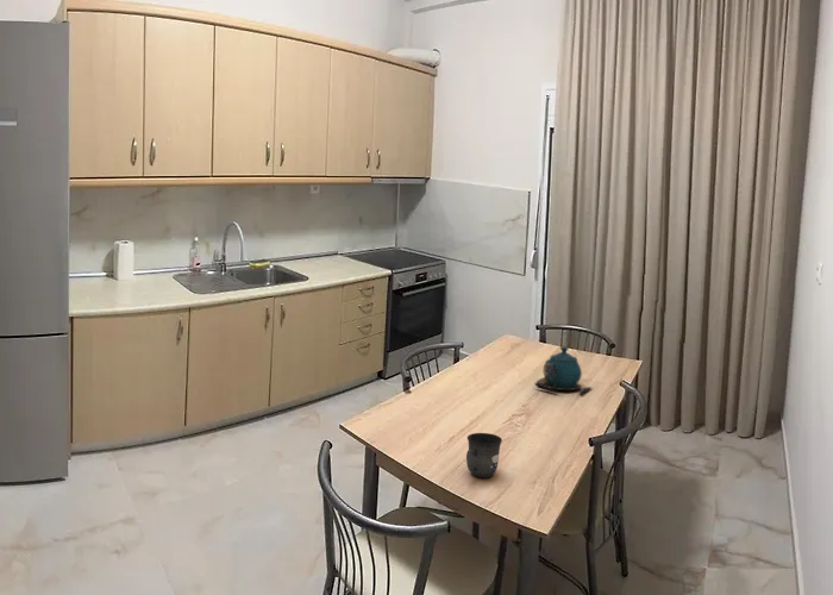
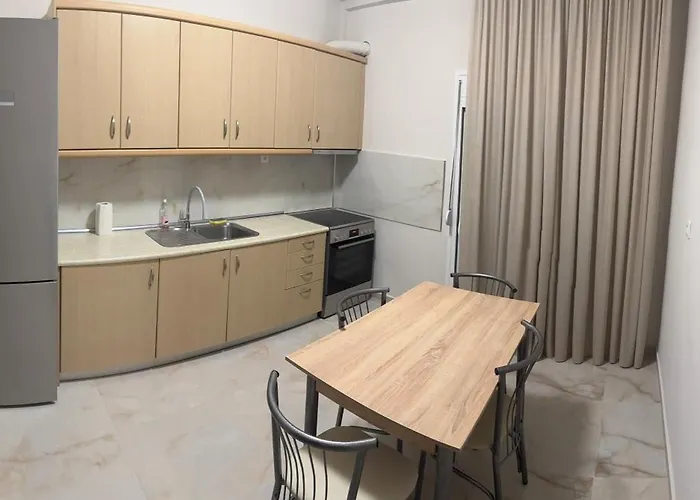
- teapot (559, 365)
- mug (480, 457)
